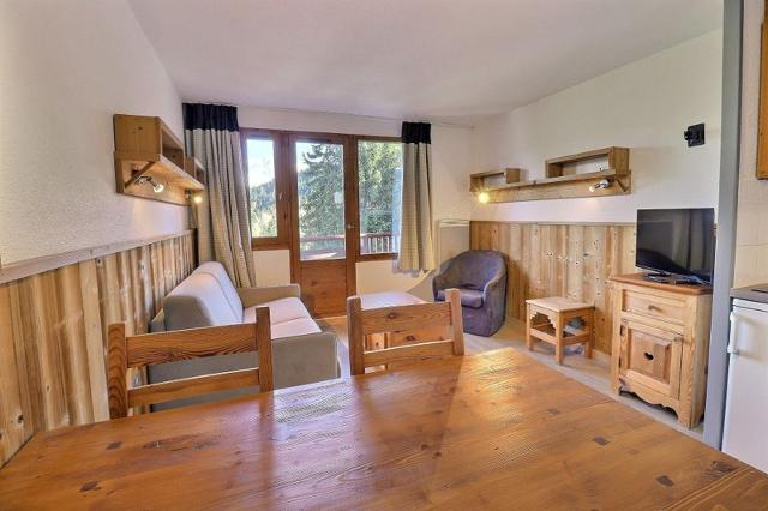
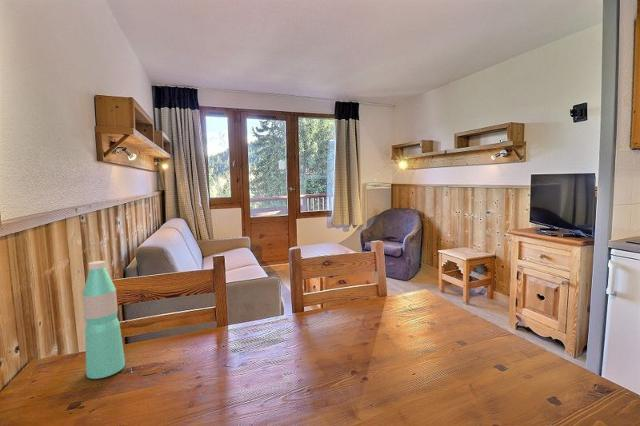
+ water bottle (101, 316)
